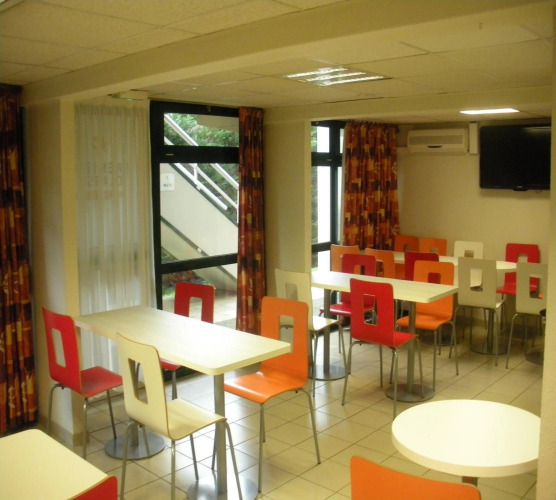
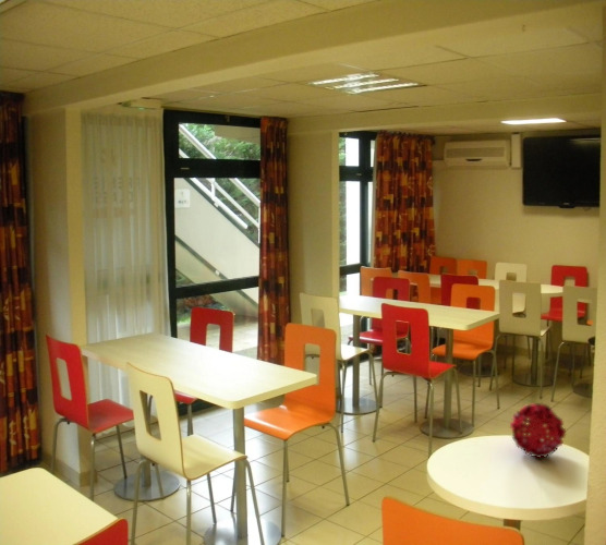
+ decorative ball (536, 429)
